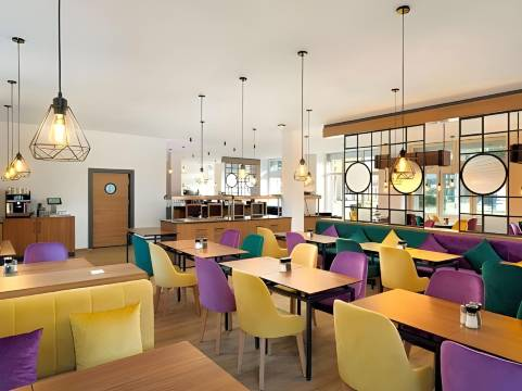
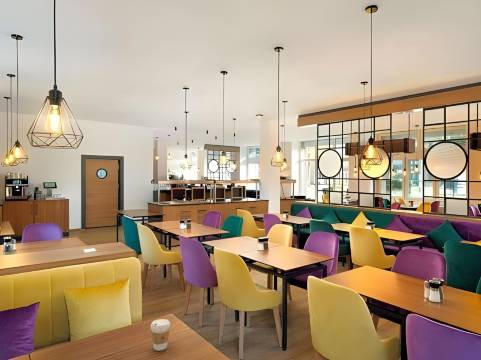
+ coffee cup (160, 334)
